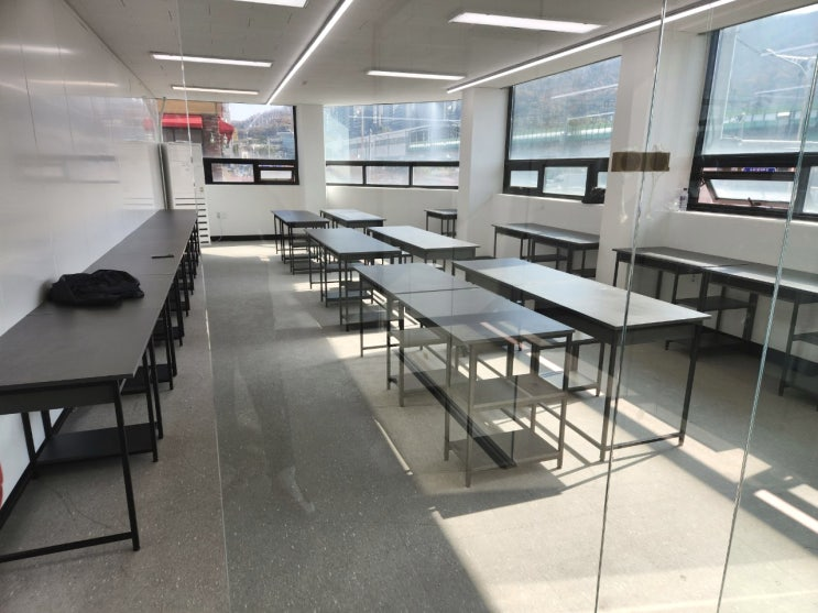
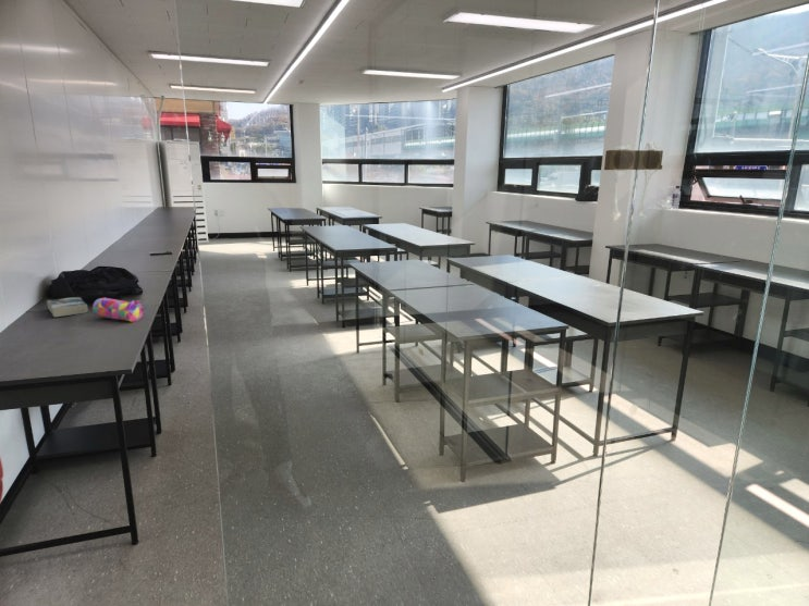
+ pencil case (119, 309)
+ book (66, 306)
